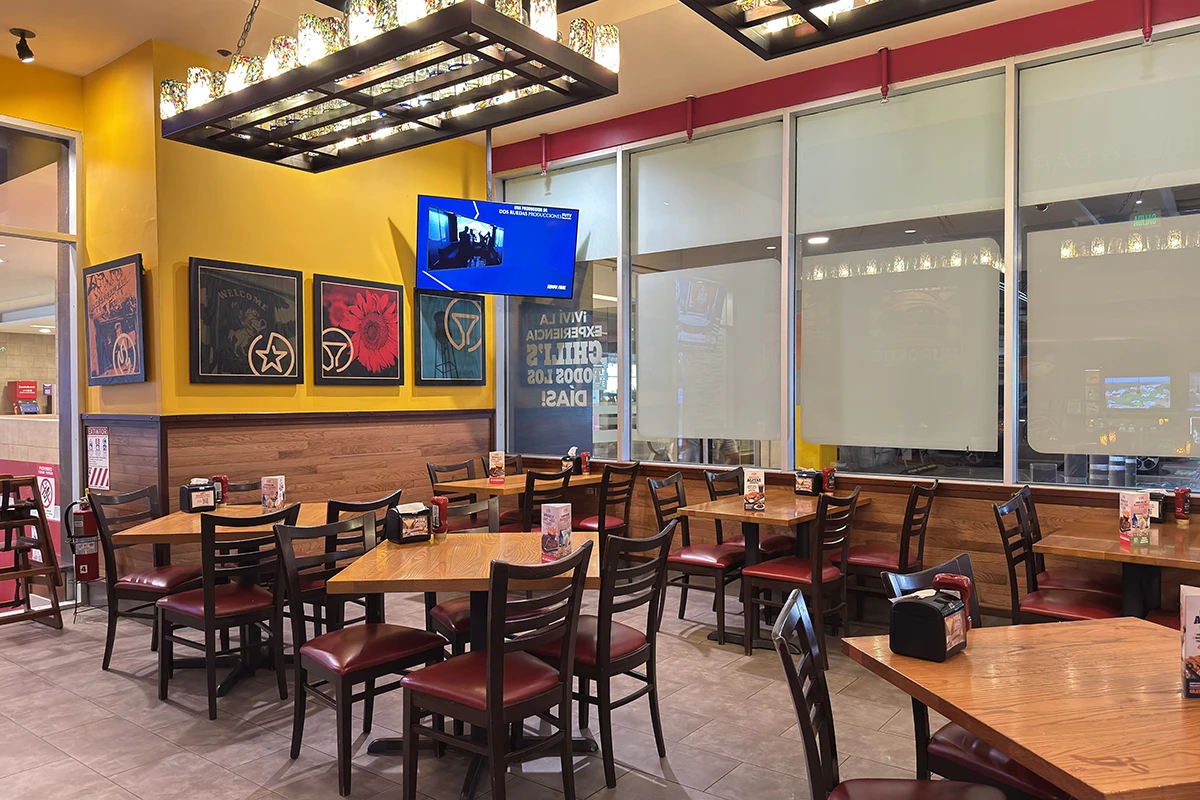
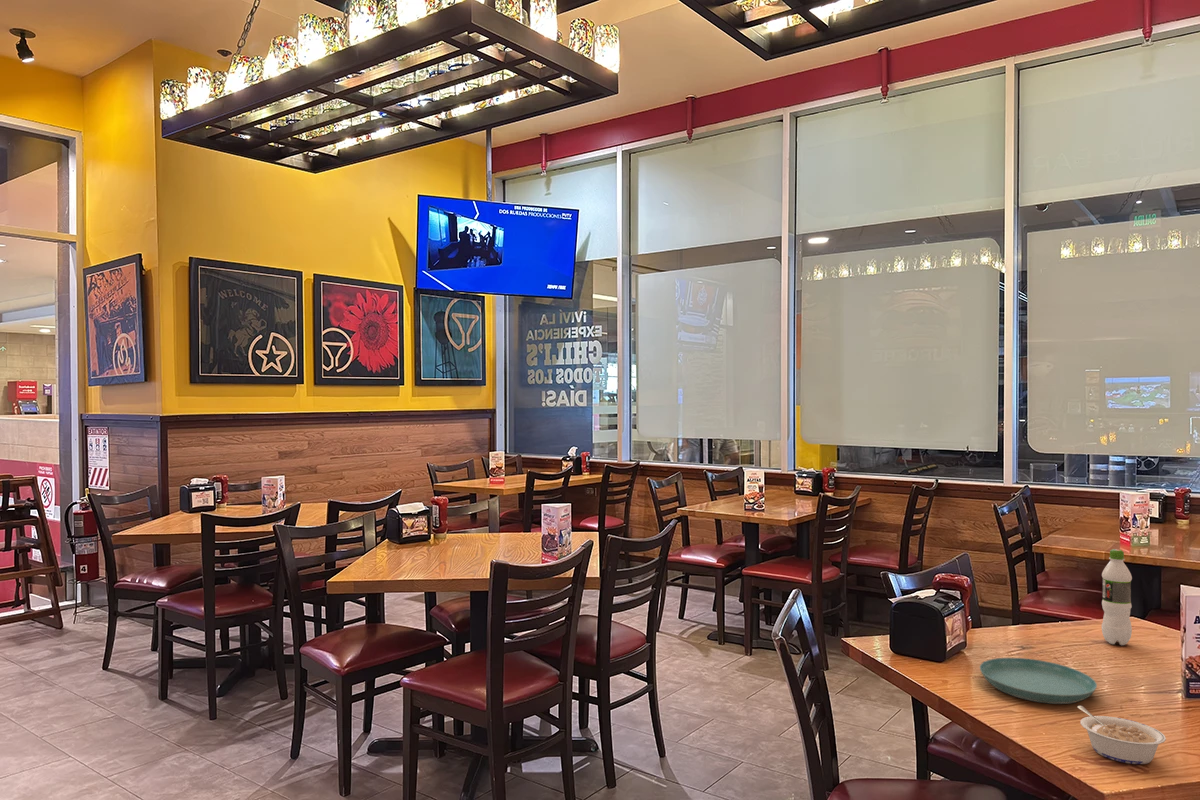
+ pop (1116, 596)
+ legume (1118, 738)
+ saucer (1036, 681)
